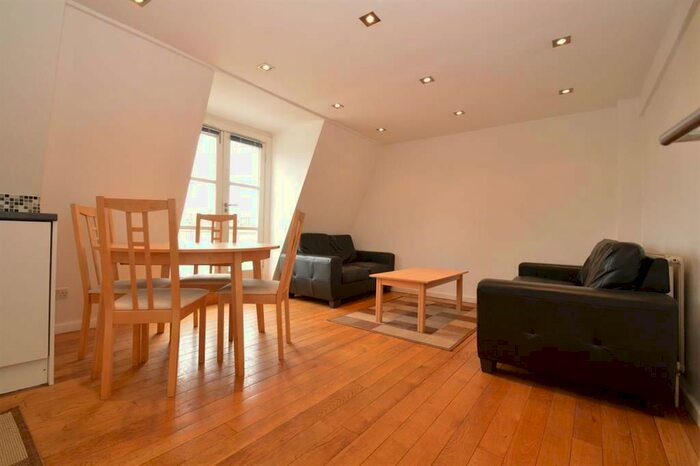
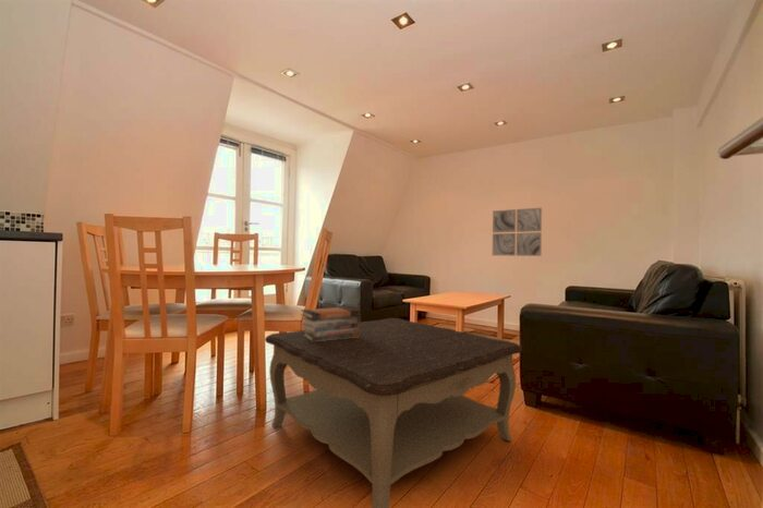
+ wall art (517, 231)
+ coffee table (389, 385)
+ book stack (330, 323)
